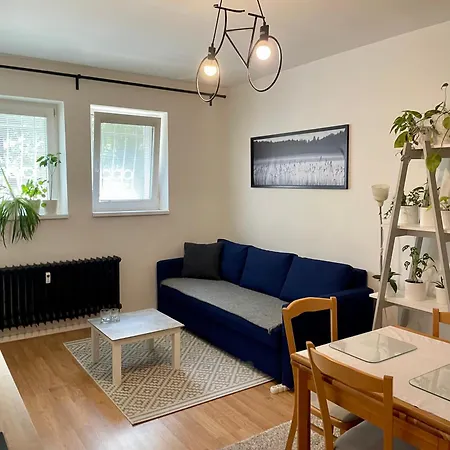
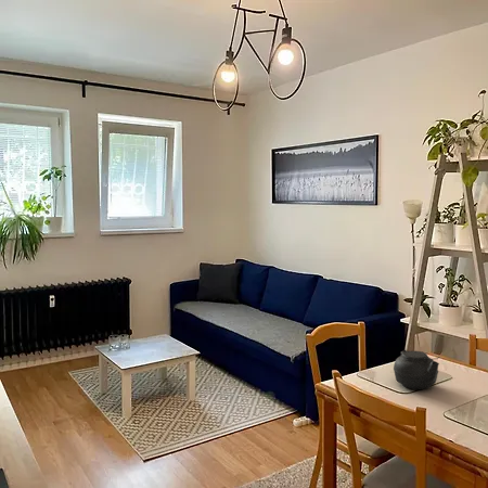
+ teapot (419, 371)
